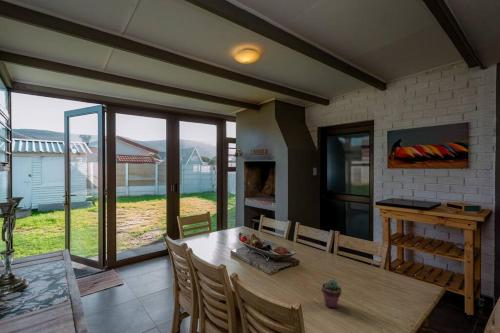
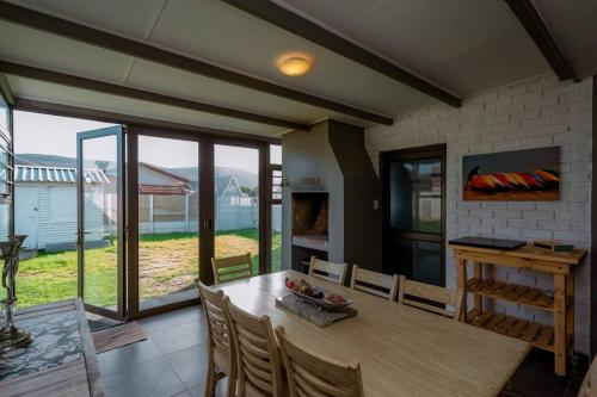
- potted succulent (331, 292)
